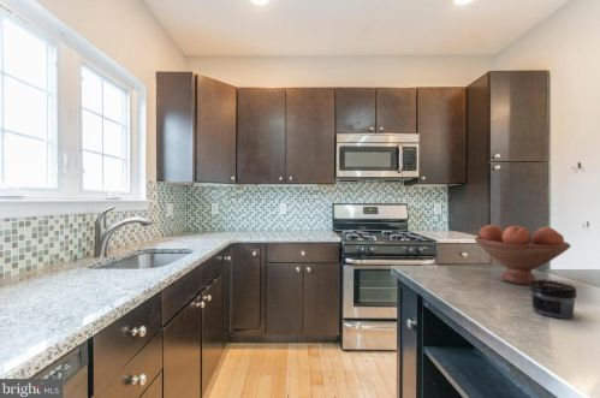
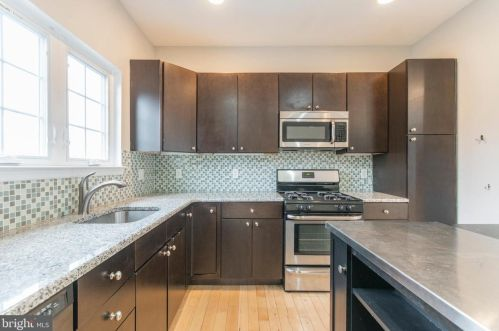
- fruit bowl (518, 253)
- jar (552, 298)
